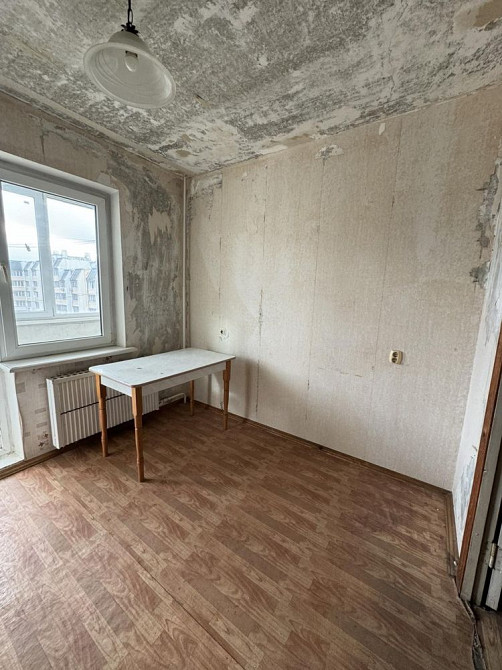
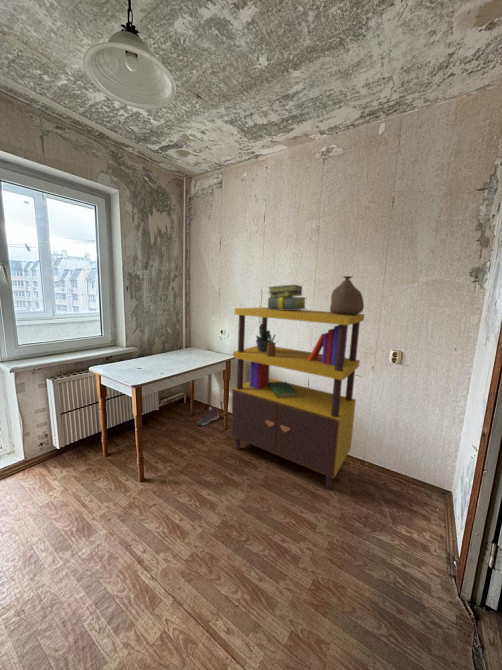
+ stack of books (285, 297)
+ bookcase (292, 387)
+ bag (345, 295)
+ sneaker (207, 413)
